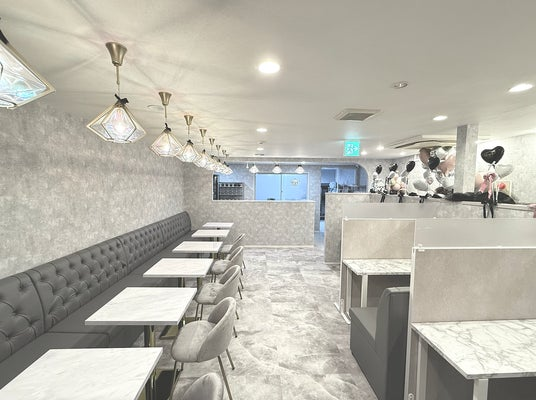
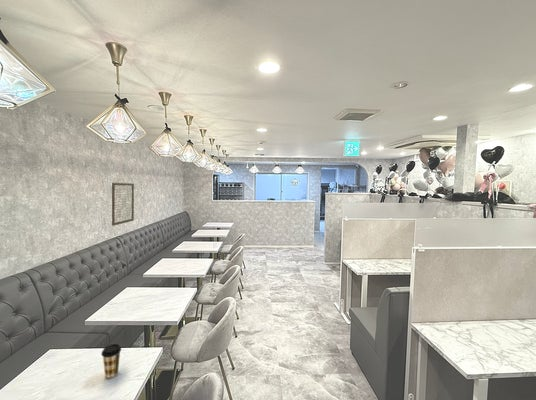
+ wall art (124, 202)
+ coffee cup (111, 361)
